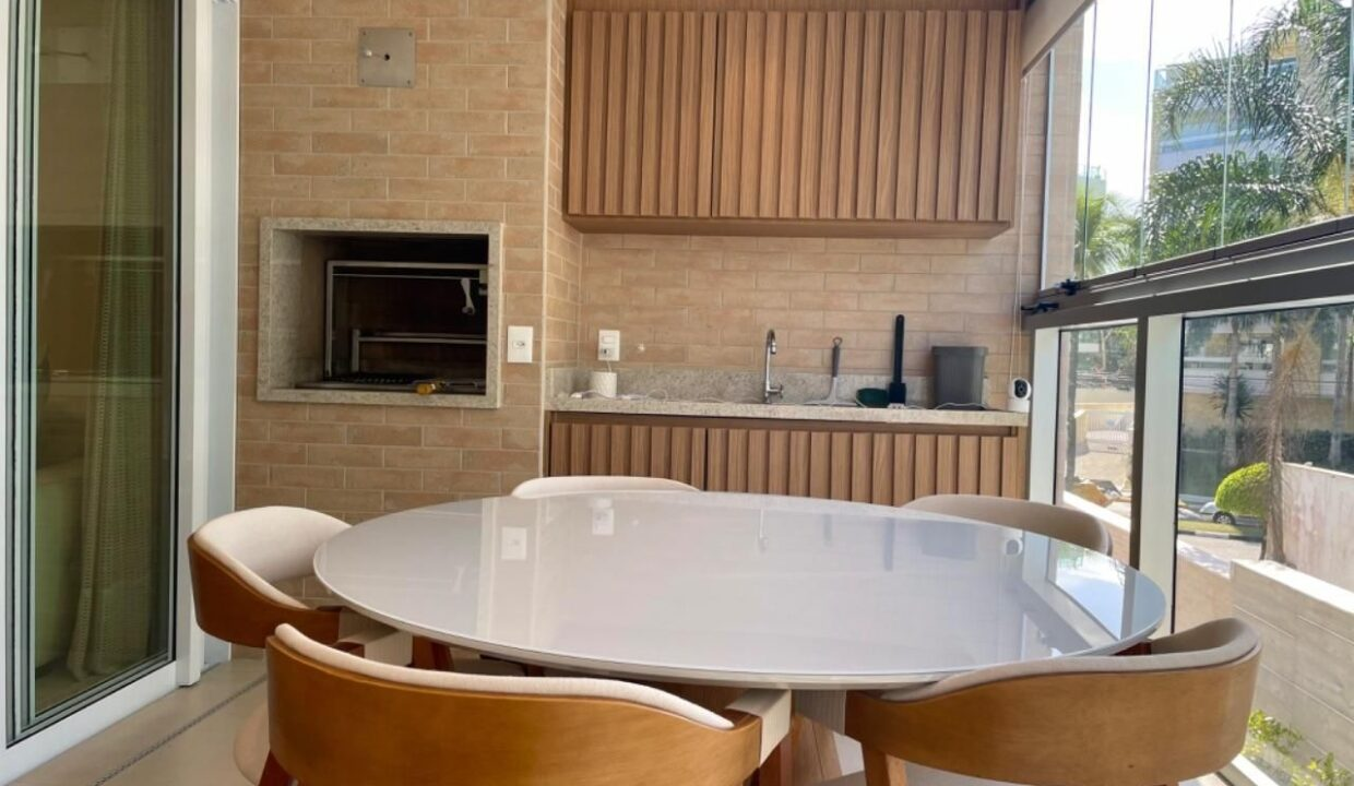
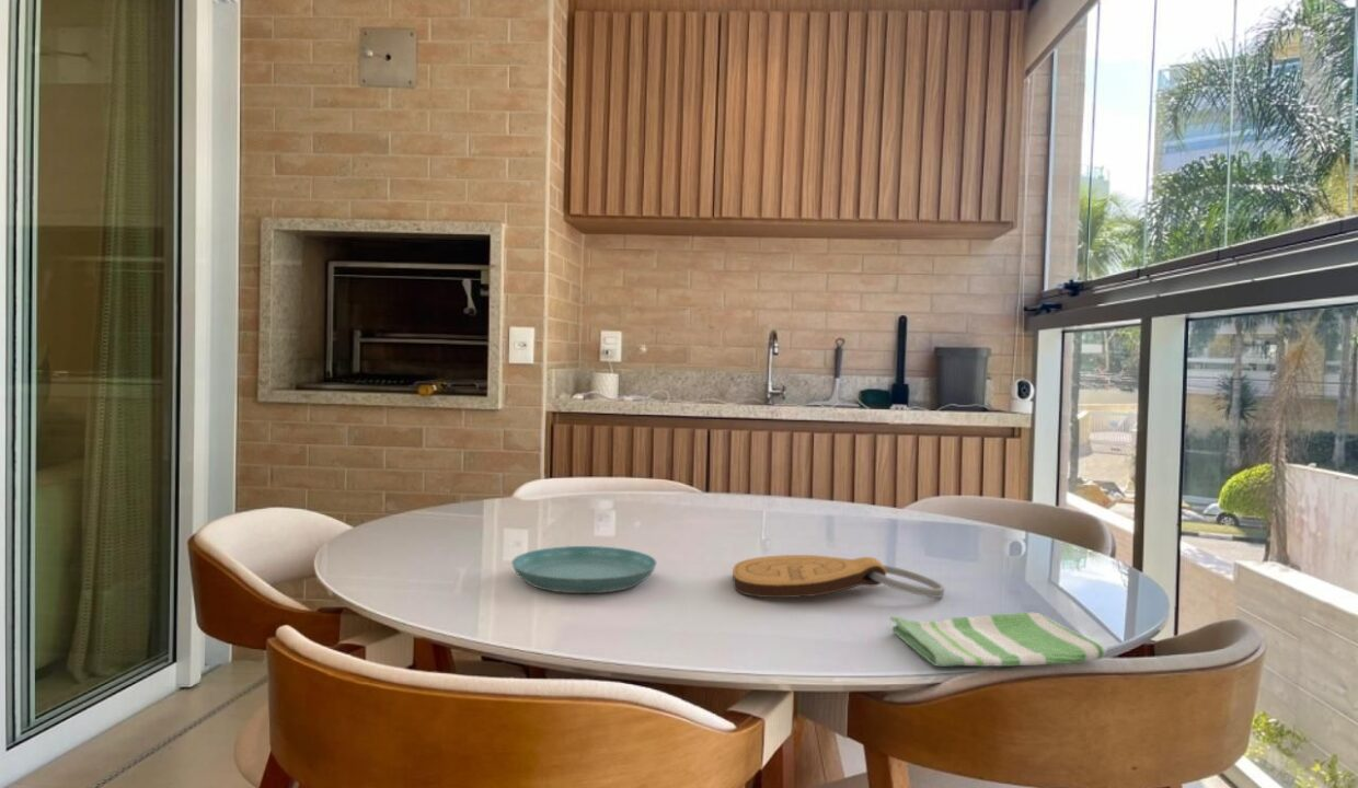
+ key chain (837, 573)
+ saucer (584, 569)
+ dish towel (993, 637)
